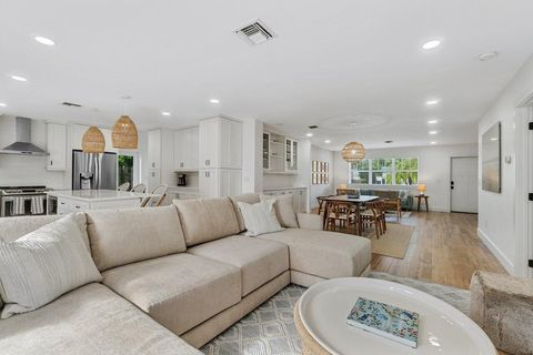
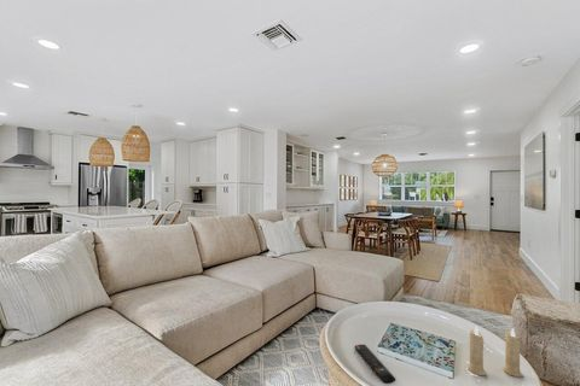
+ remote control (372, 362)
+ candle (505, 349)
